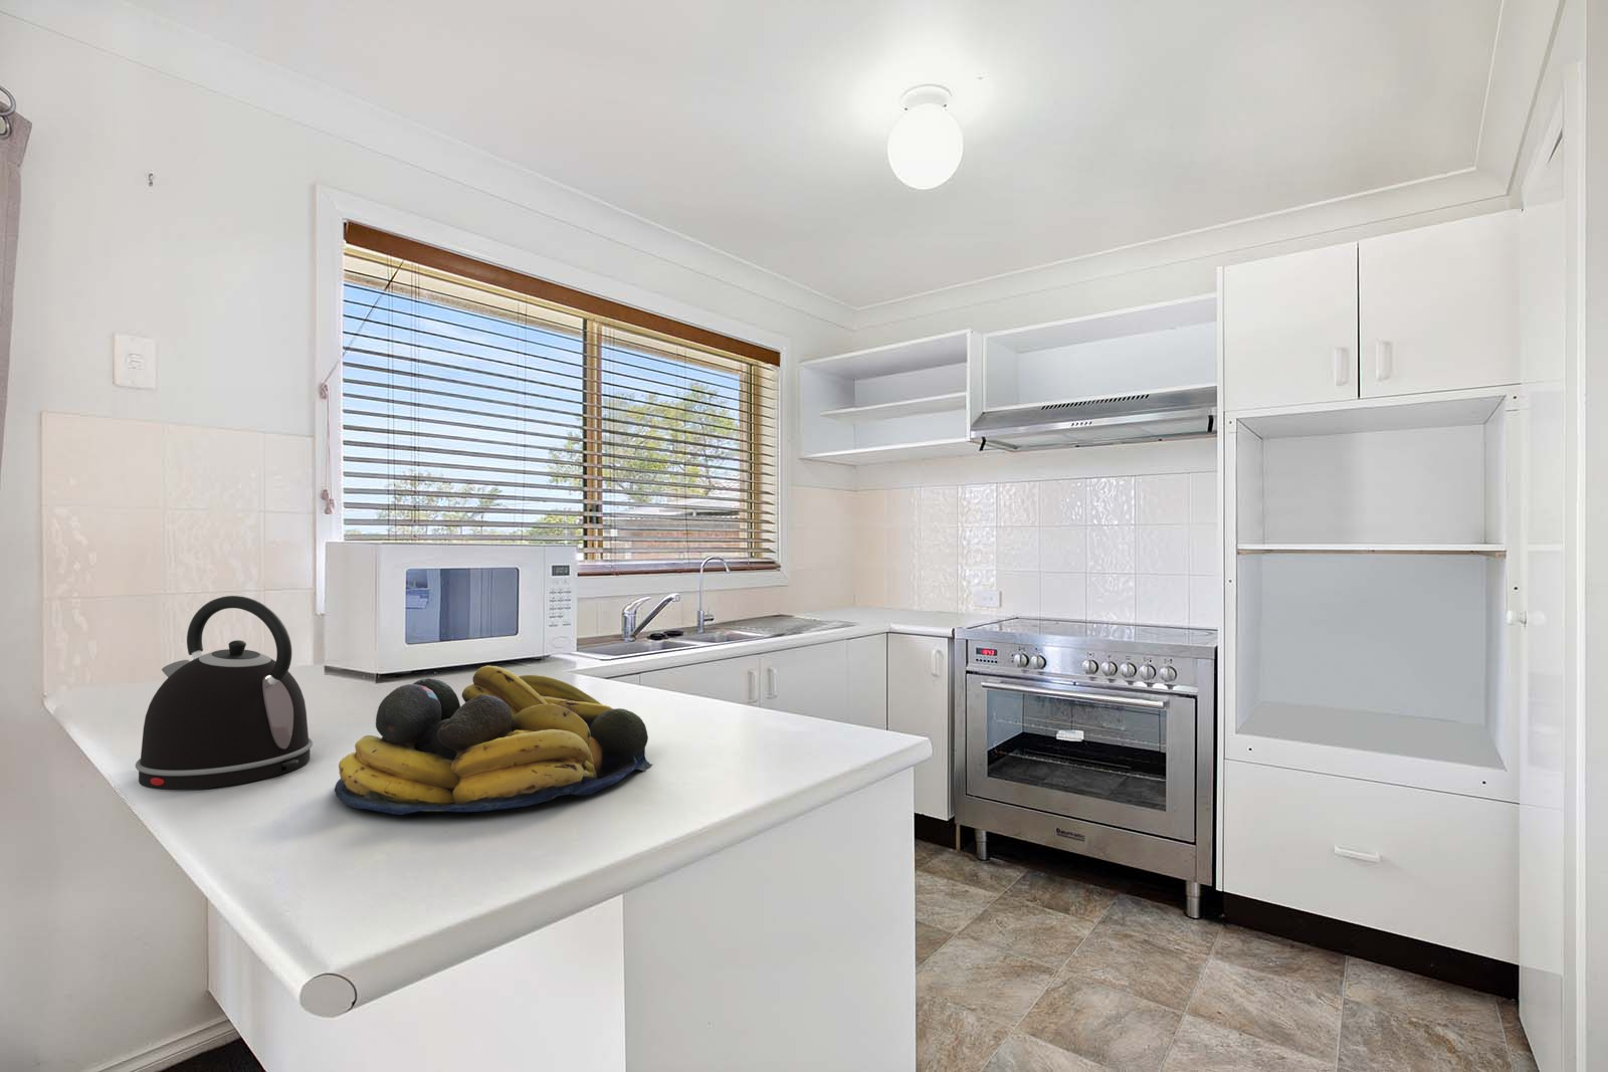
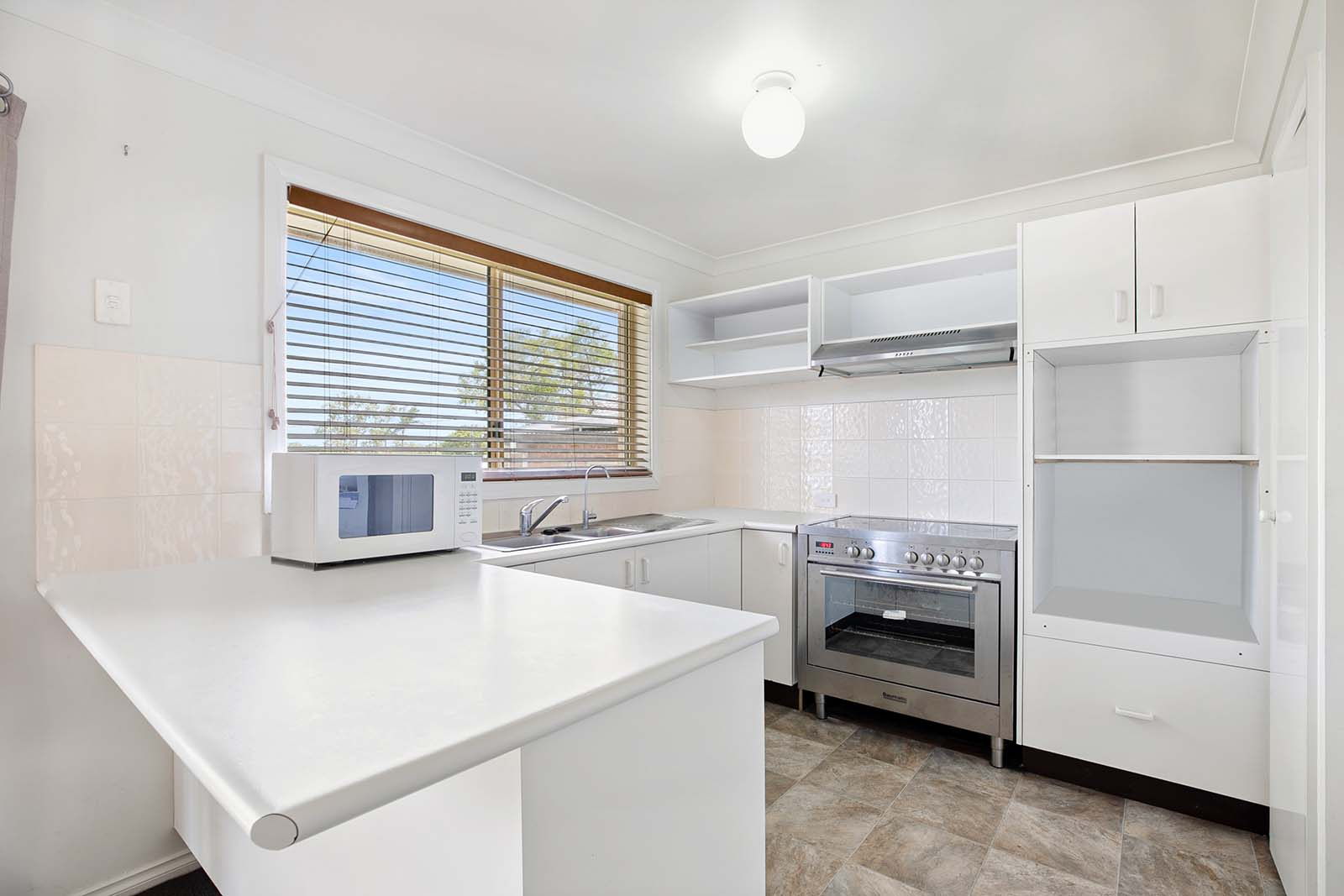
- kettle (230, 681)
- fruit bowl (499, 720)
